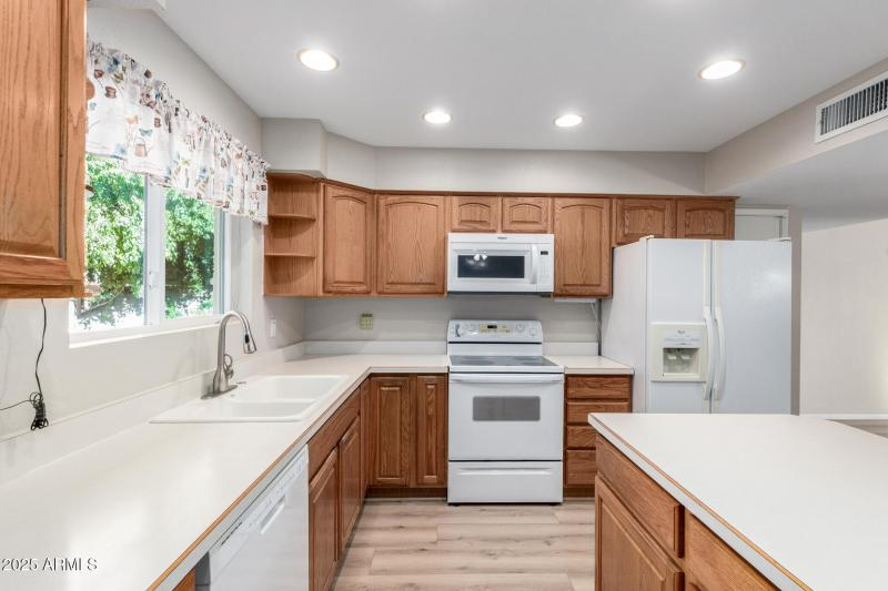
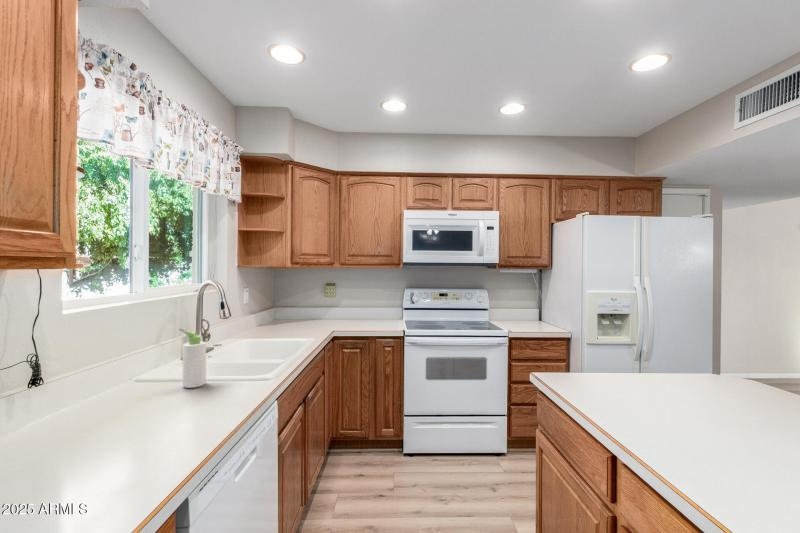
+ bottle (192, 356)
